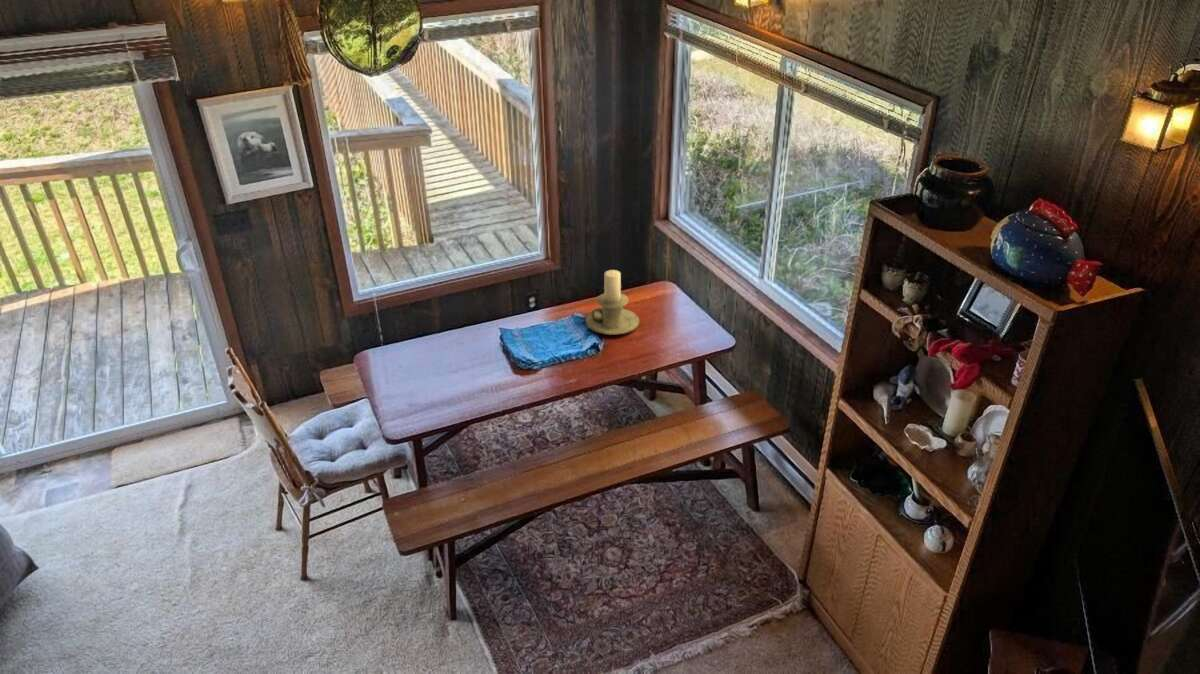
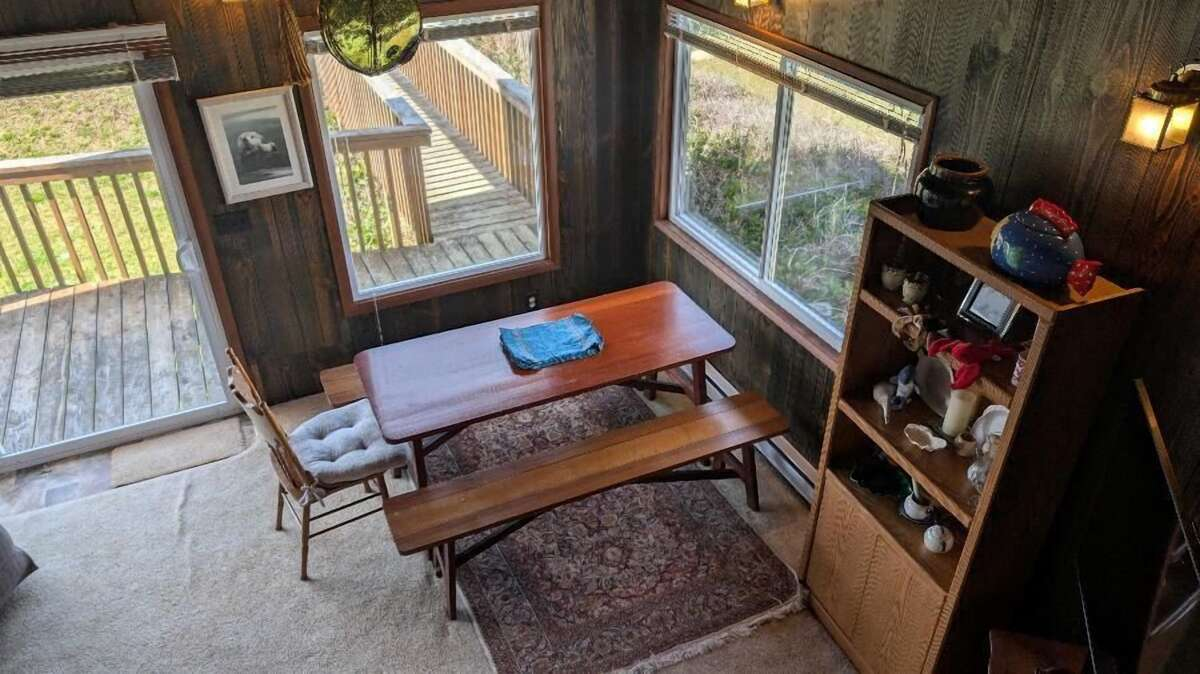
- candle holder (612, 298)
